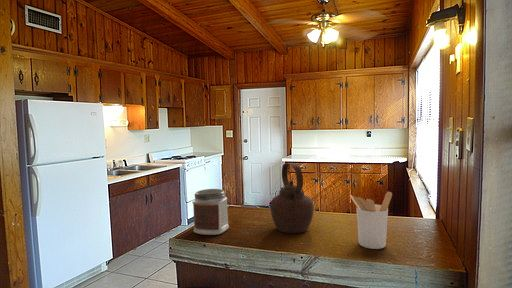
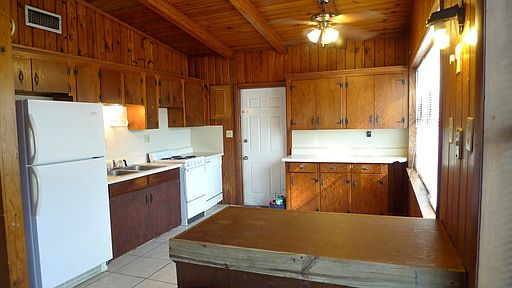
- utensil holder (369, 218)
- teapot (289, 195)
- jar (210, 210)
